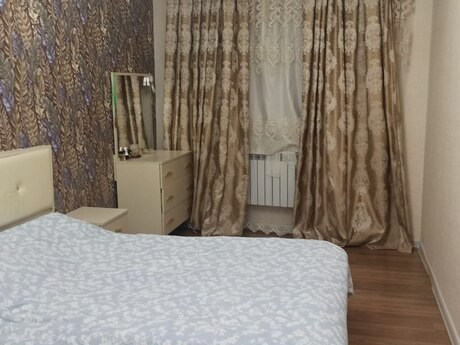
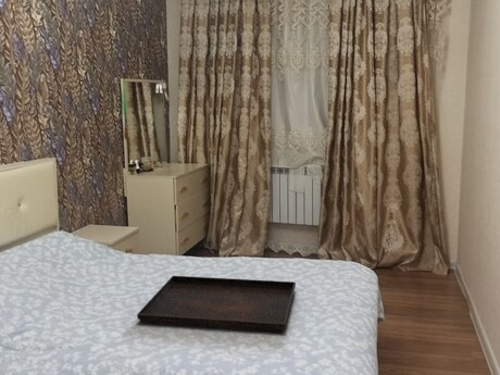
+ serving tray (222, 301)
